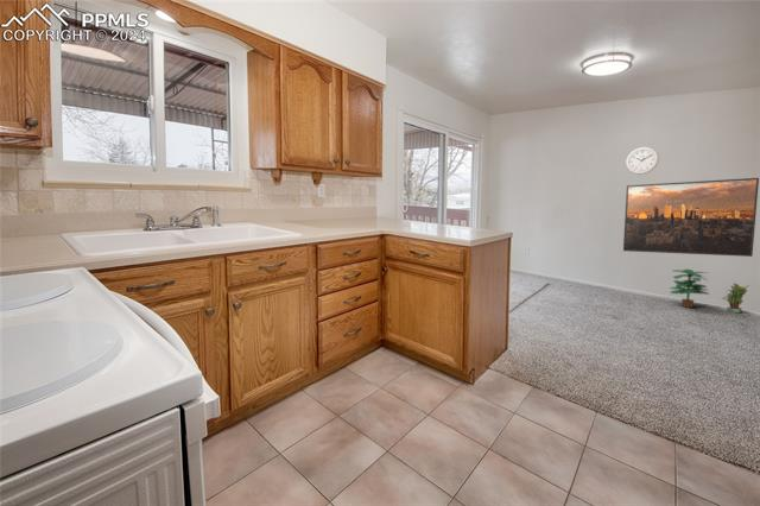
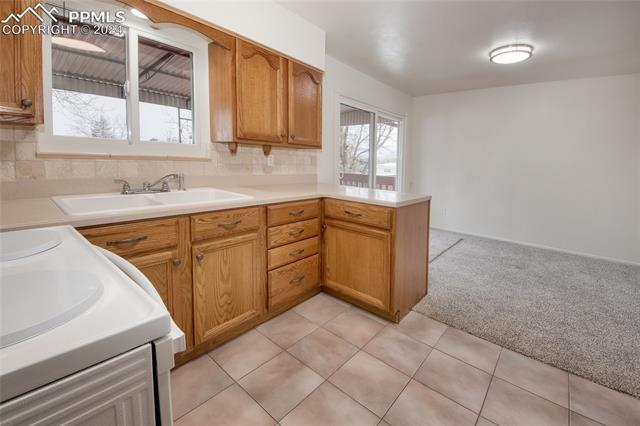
- potted plant (689, 287)
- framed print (684, 217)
- potted plant (734, 296)
- wall clock (641, 160)
